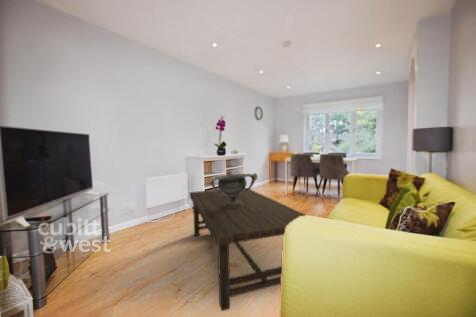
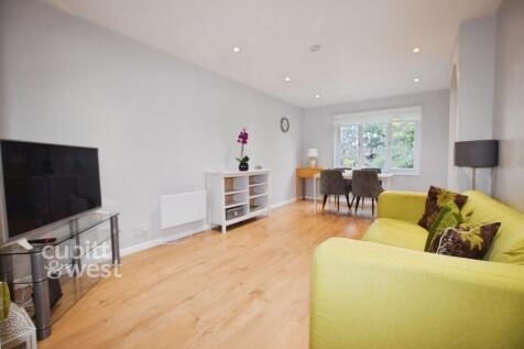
- coffee table (238, 229)
- decorative bowl (234, 189)
